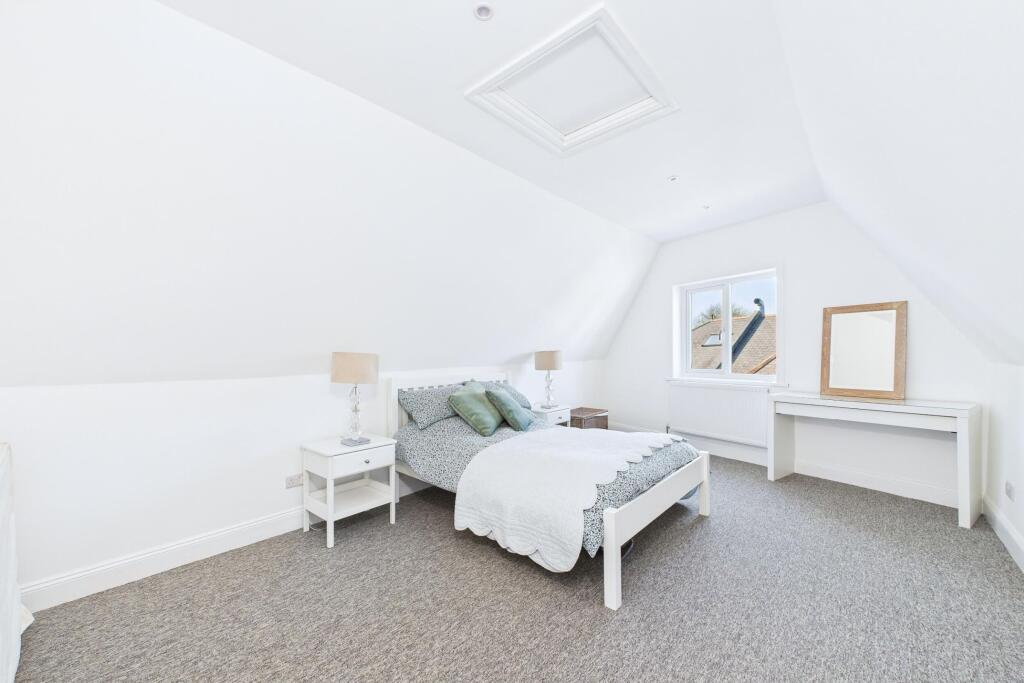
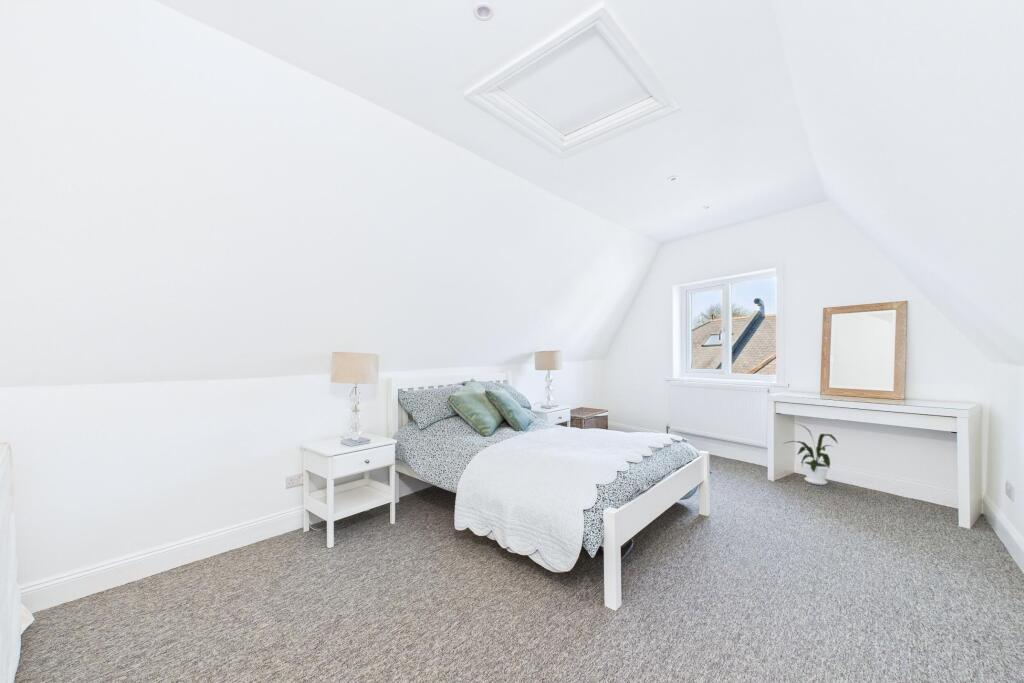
+ house plant (813, 454)
